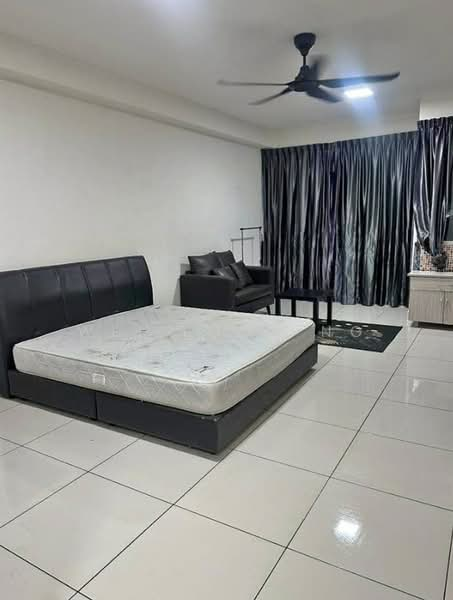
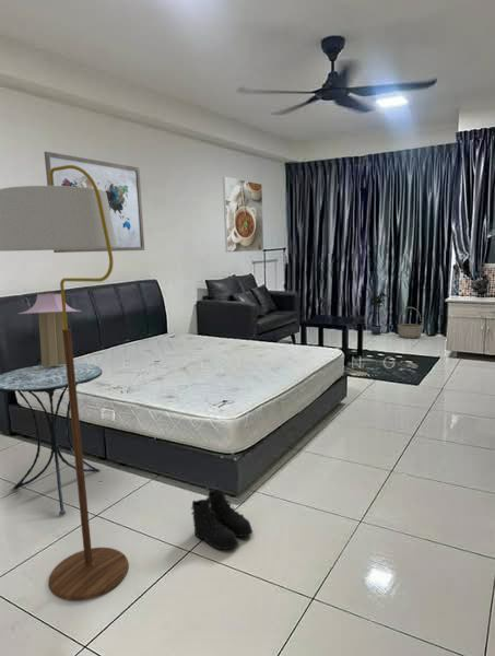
+ potted plant (376, 313)
+ boots (221, 515)
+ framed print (244, 216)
+ floor lamp (75, 385)
+ basket (410, 324)
+ table lamp (50, 331)
+ side table (54, 432)
+ wall art (108, 204)
